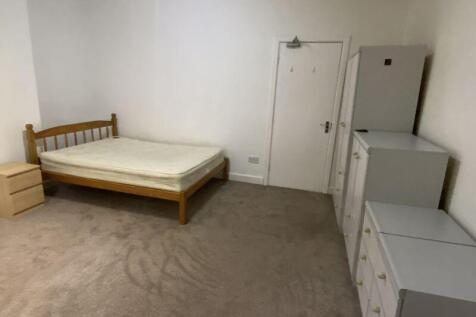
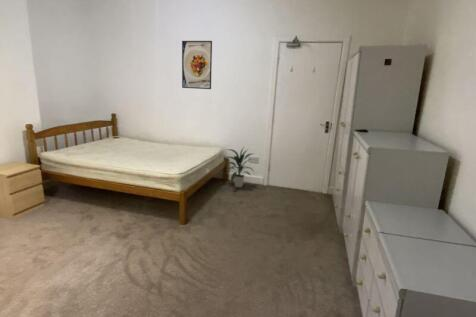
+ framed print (196, 65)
+ indoor plant (238, 166)
